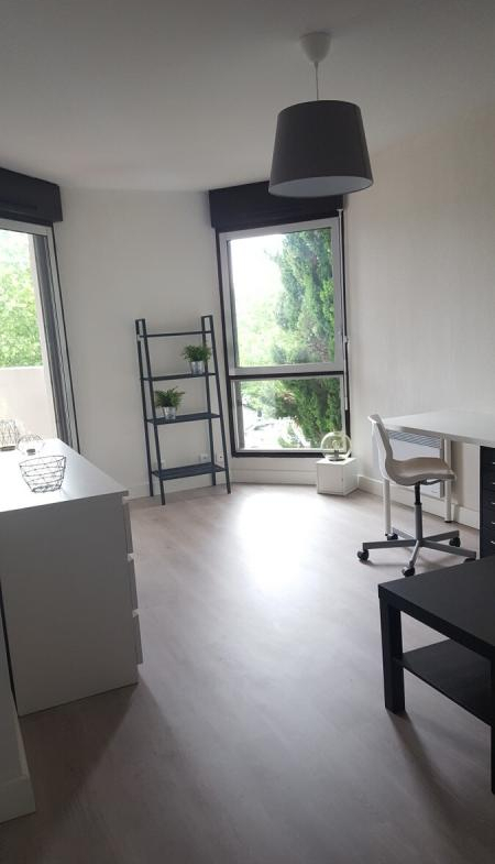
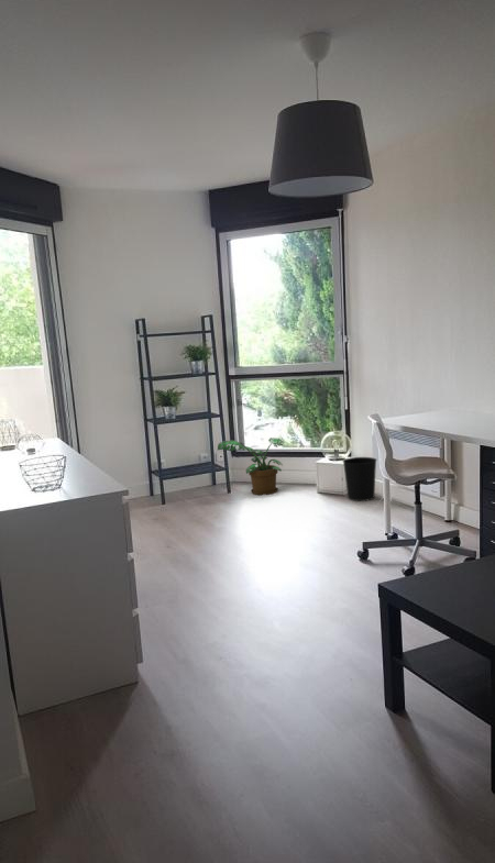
+ potted plant (255, 464)
+ wastebasket (360, 478)
